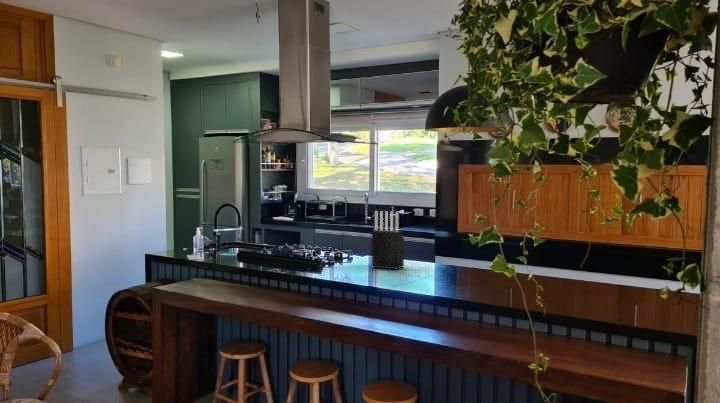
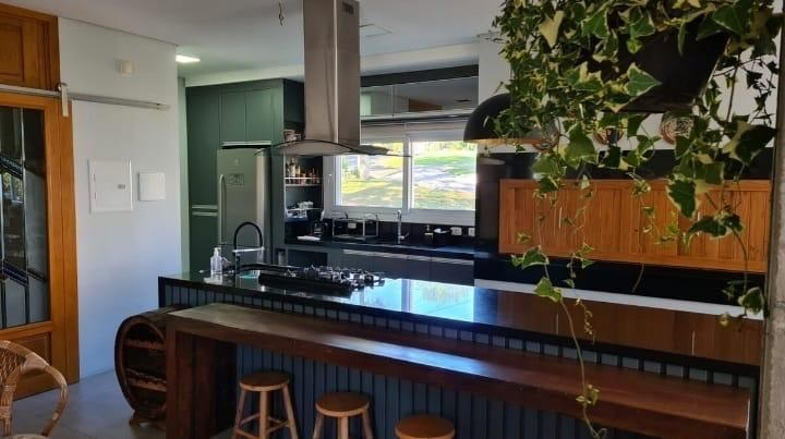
- knife block (388, 239)
